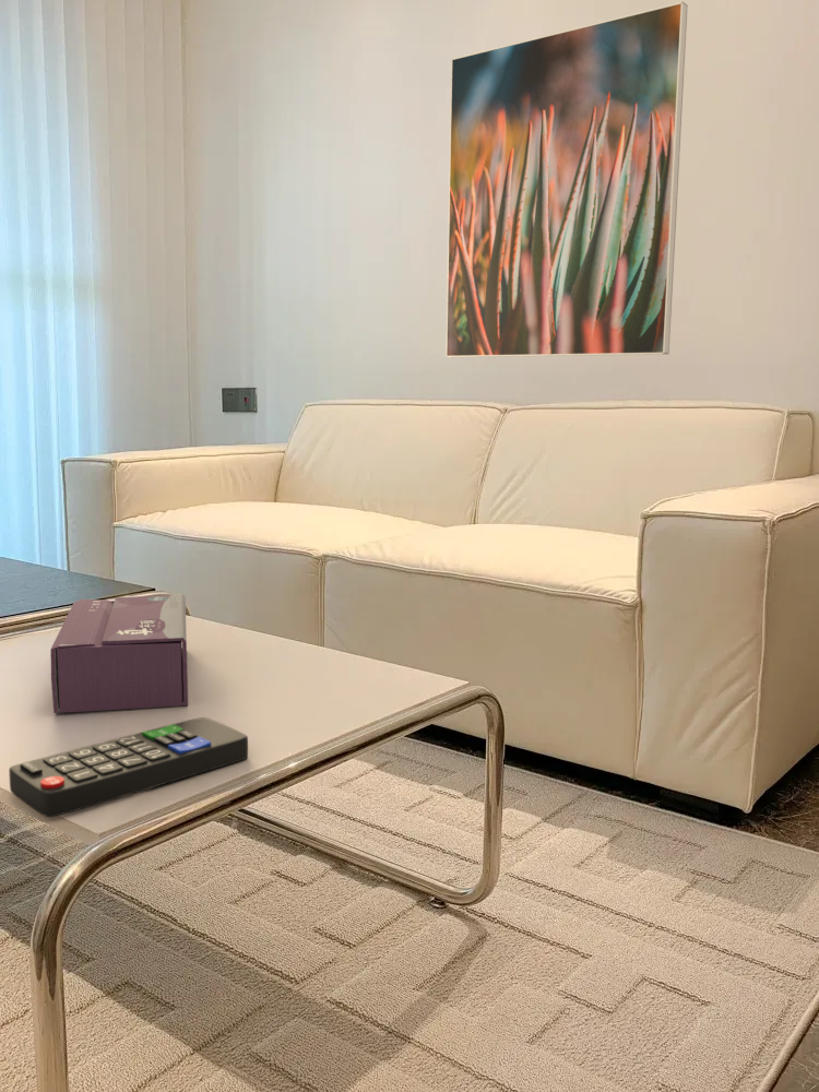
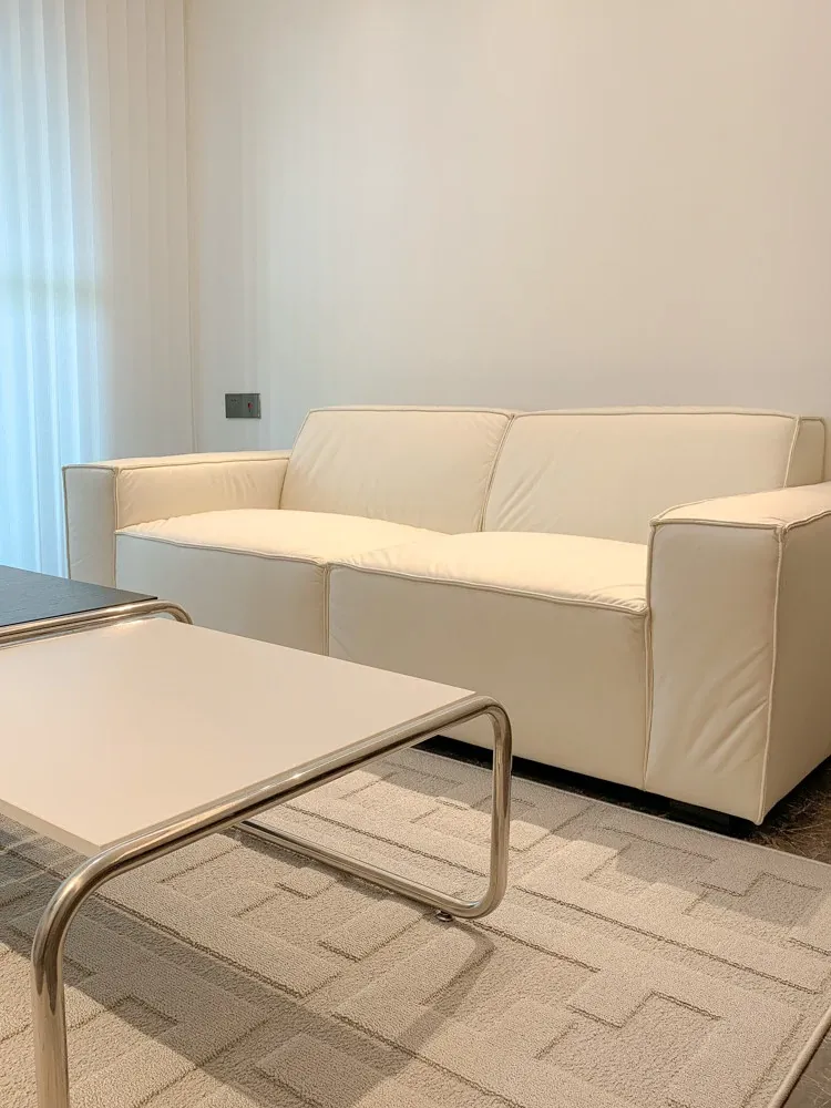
- remote control (134, 760)
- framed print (554, 199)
- tissue box (126, 646)
